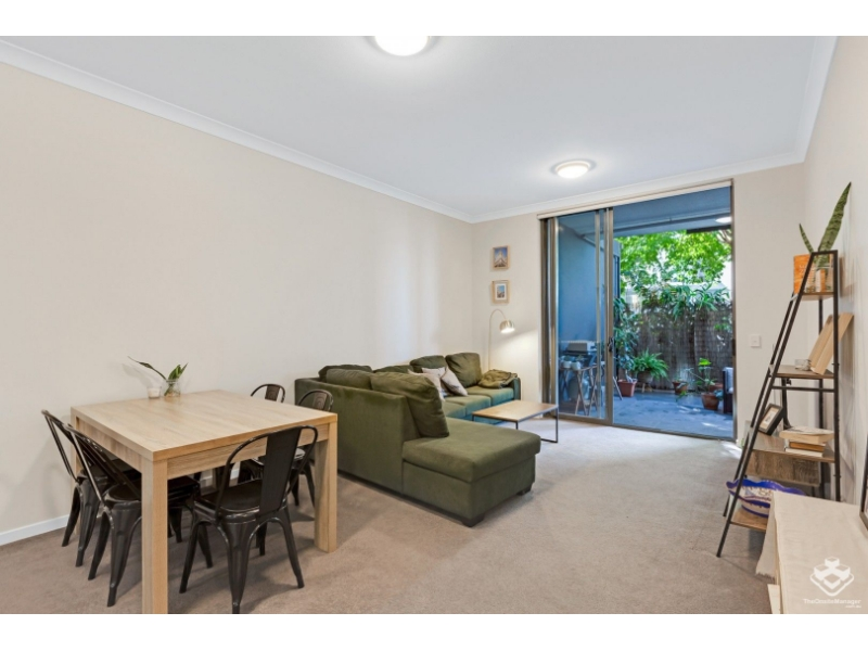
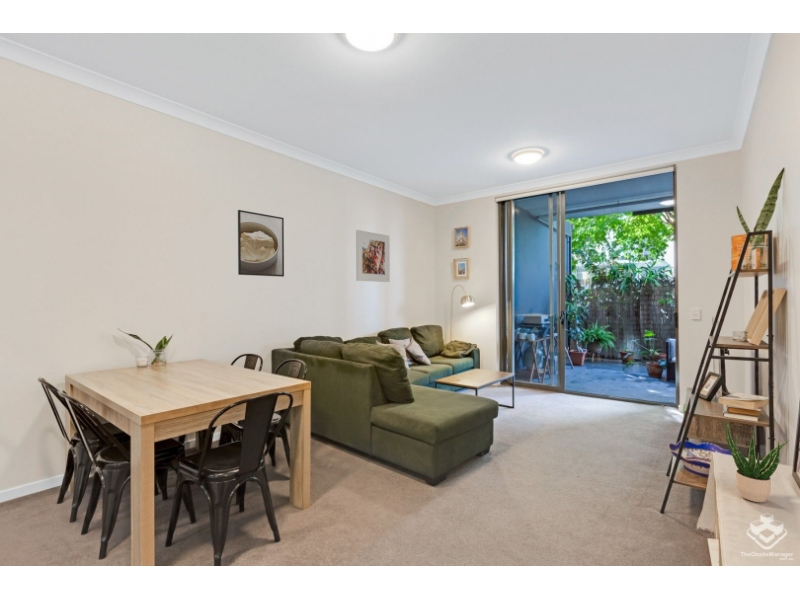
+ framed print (262, 244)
+ potted plant (752, 461)
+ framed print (373, 257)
